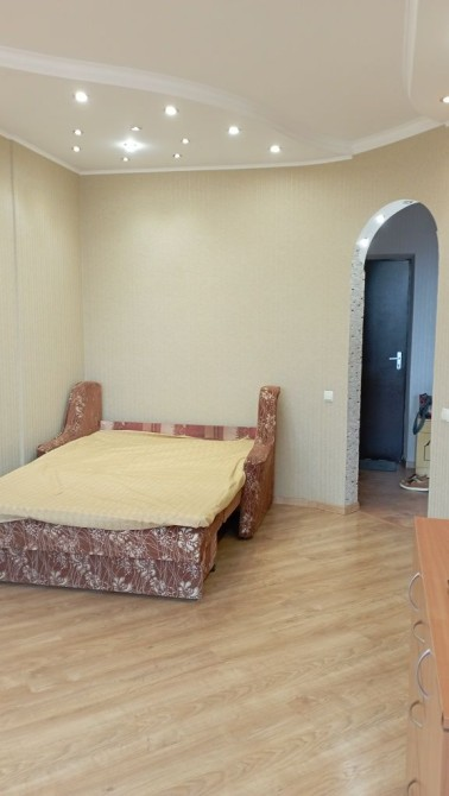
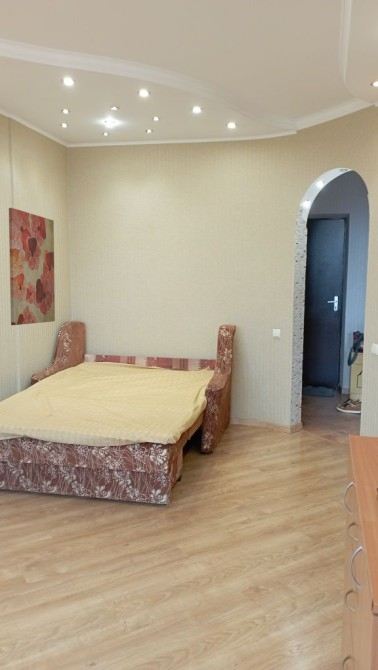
+ wall art (33, 269)
